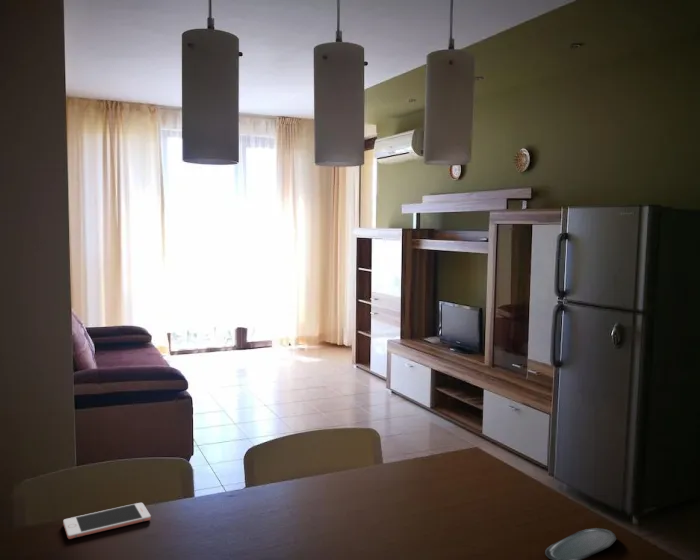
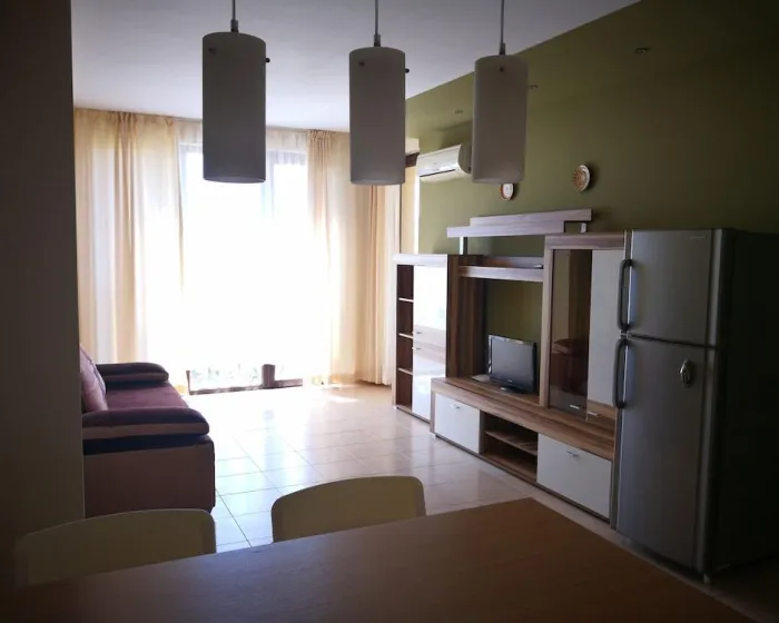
- oval tray (581, 544)
- cell phone (107, 519)
